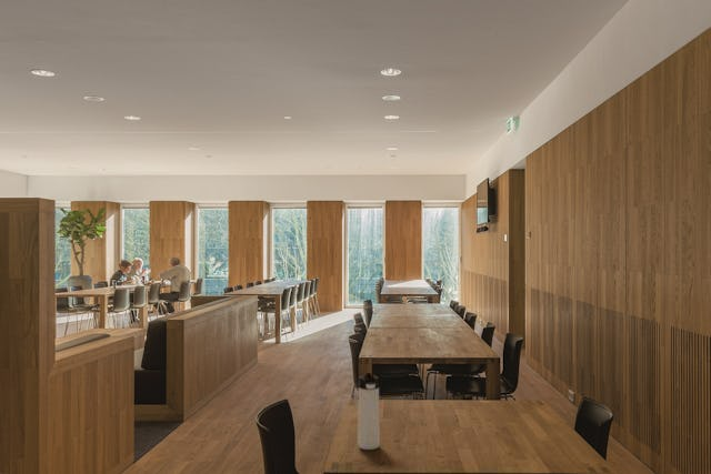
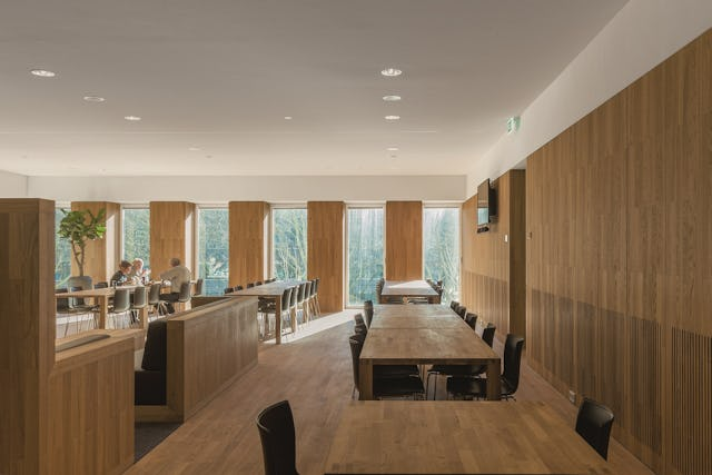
- thermos bottle (369, 411)
